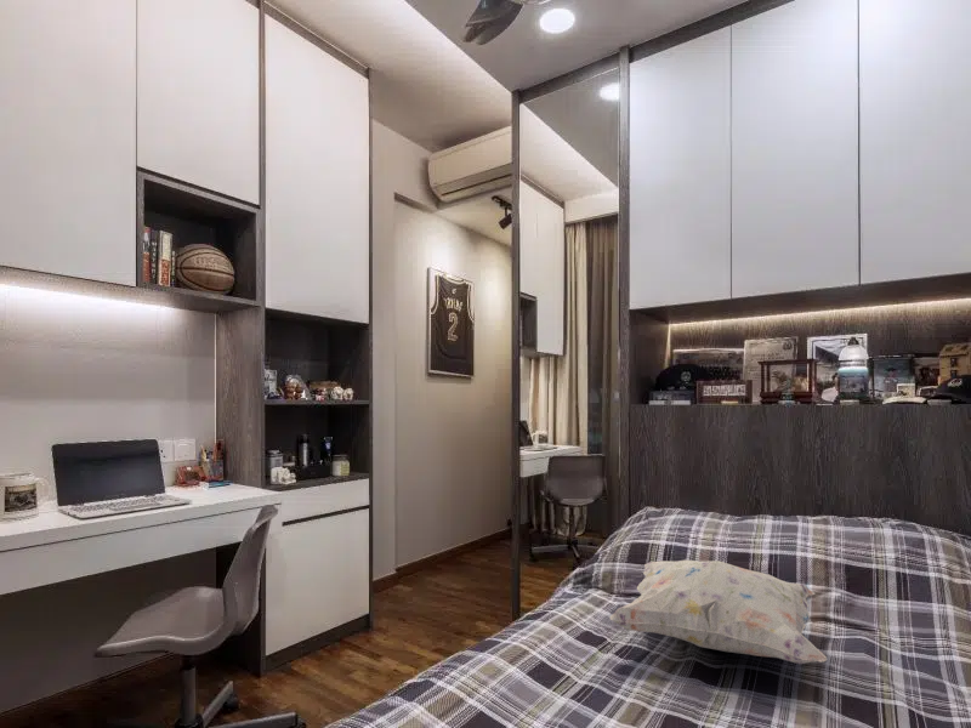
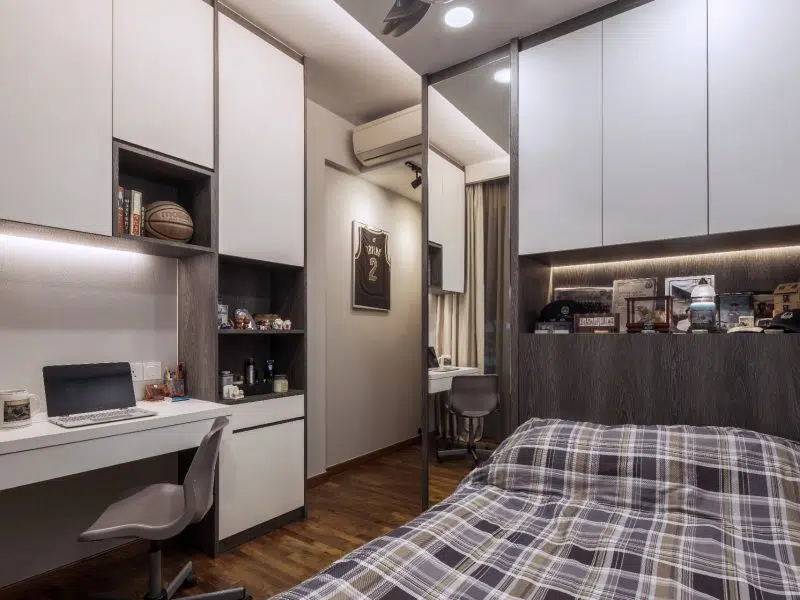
- decorative pillow (717, 603)
